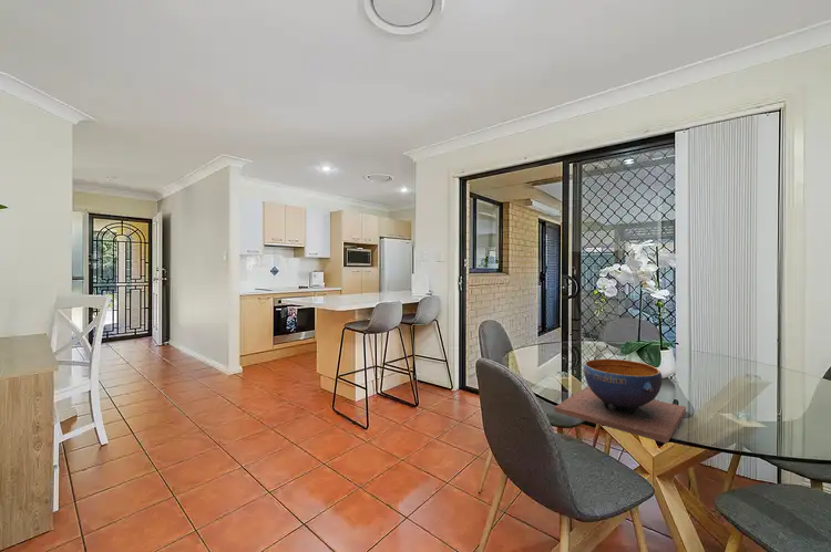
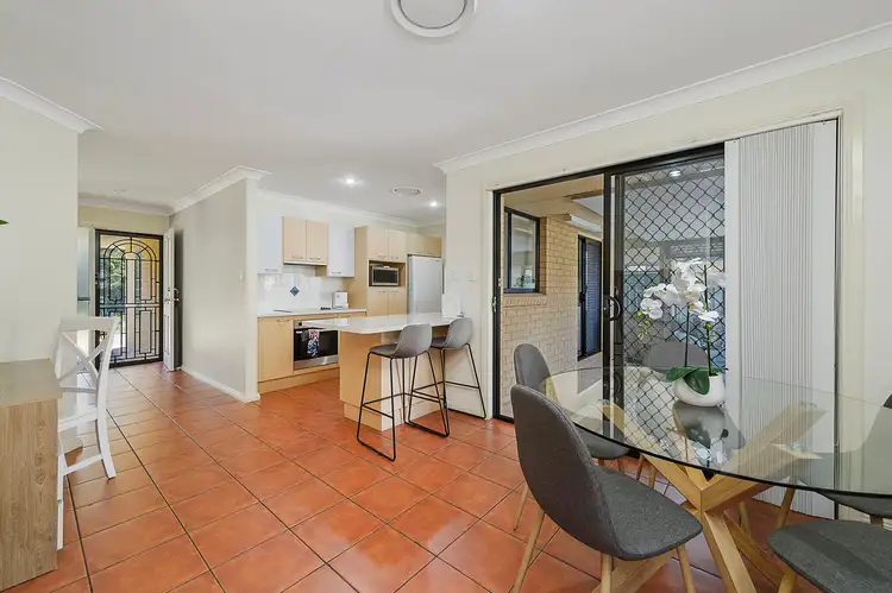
- decorative bowl (619, 388)
